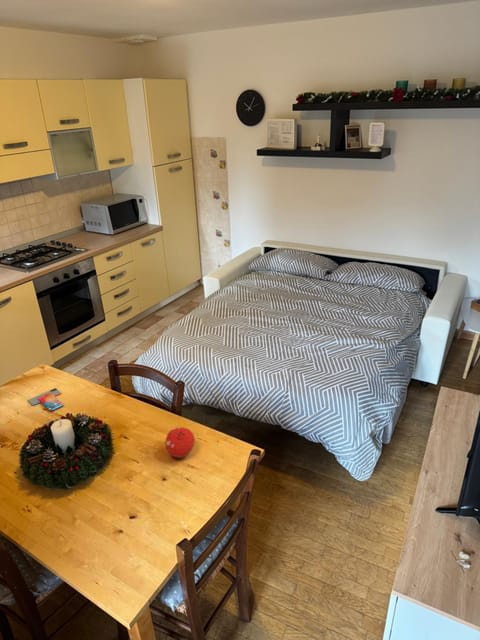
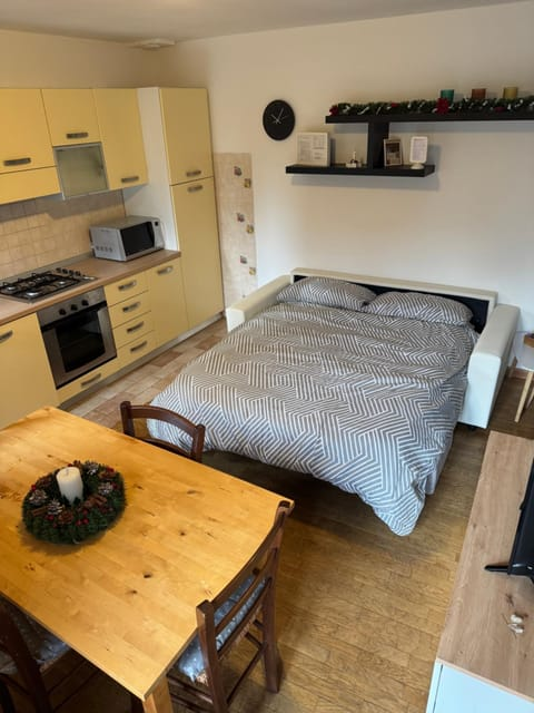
- smartphone (49, 400)
- fruit (180, 441)
